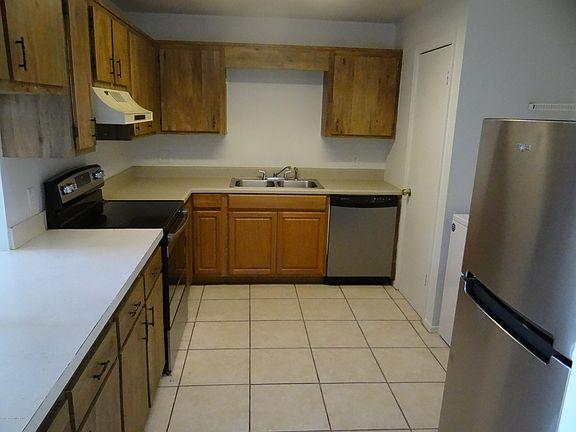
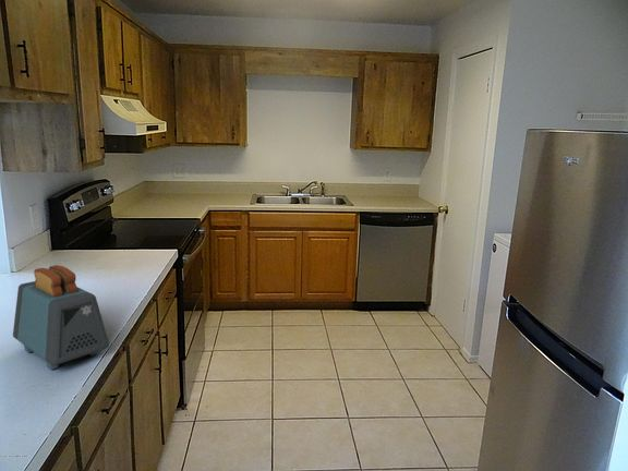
+ toaster (58, 311)
